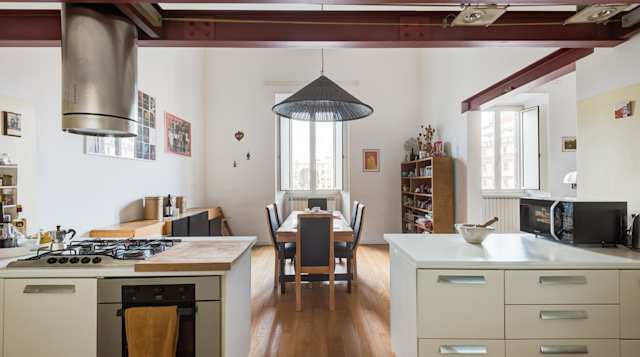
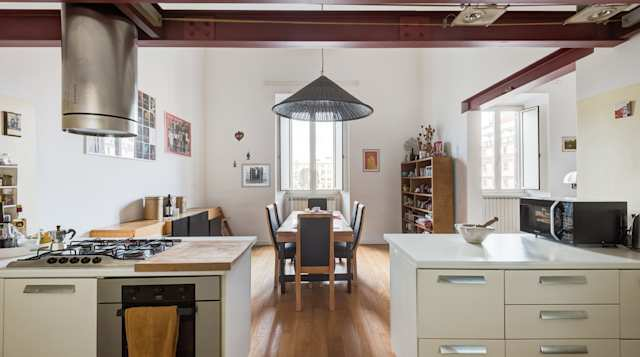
+ wall art (256, 175)
